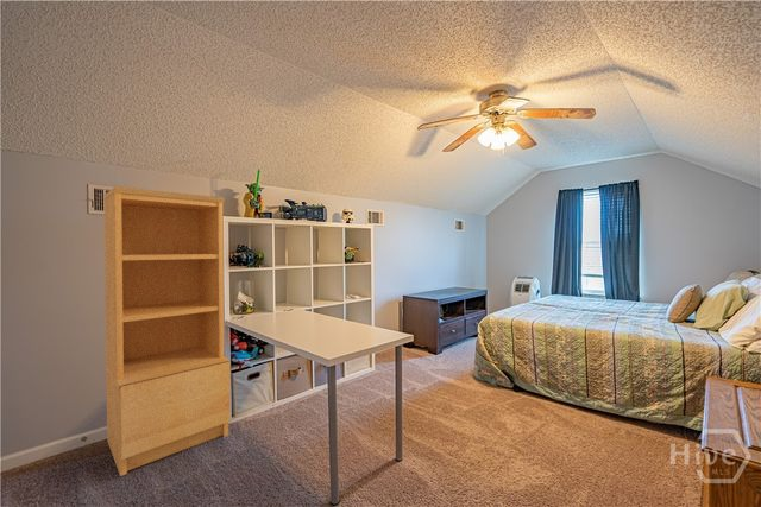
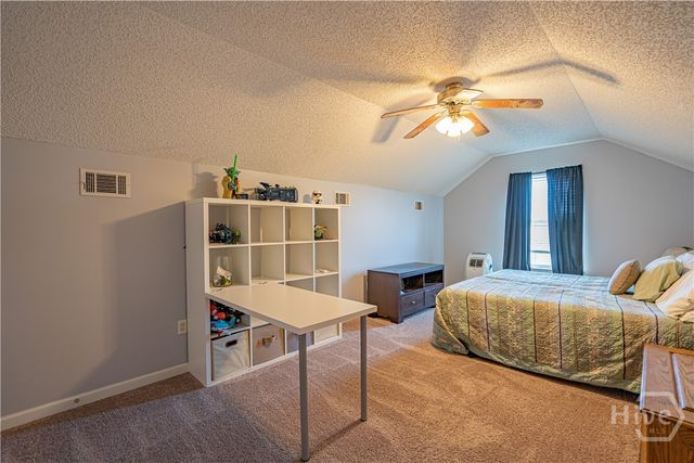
- bookcase (168, 317)
